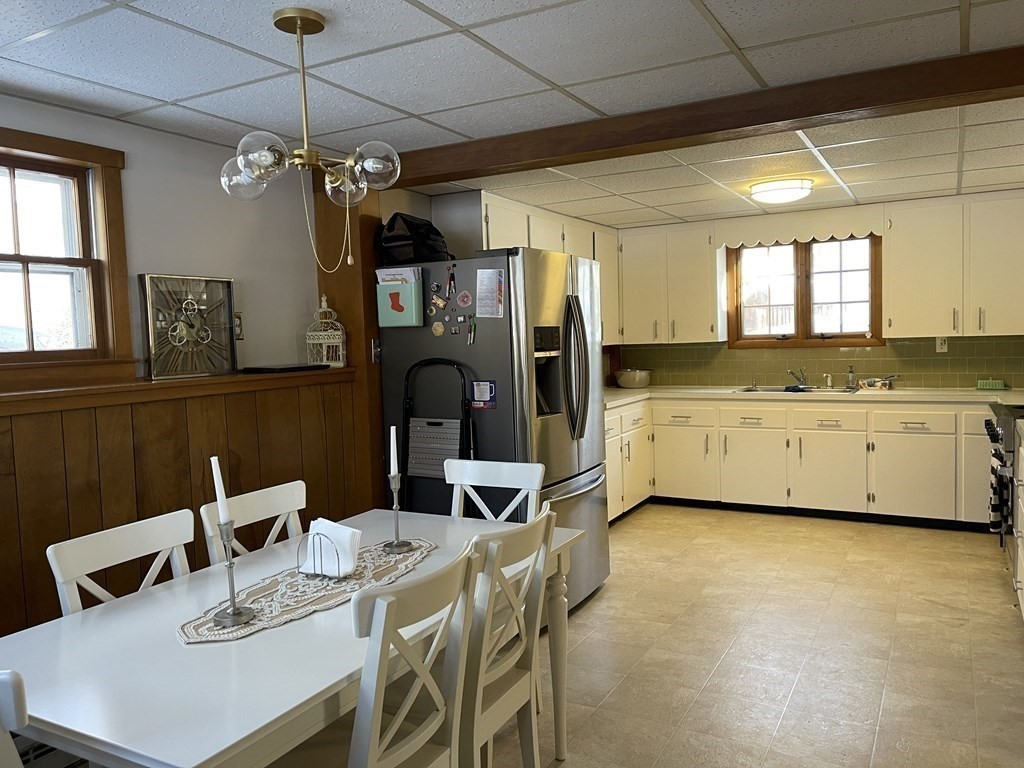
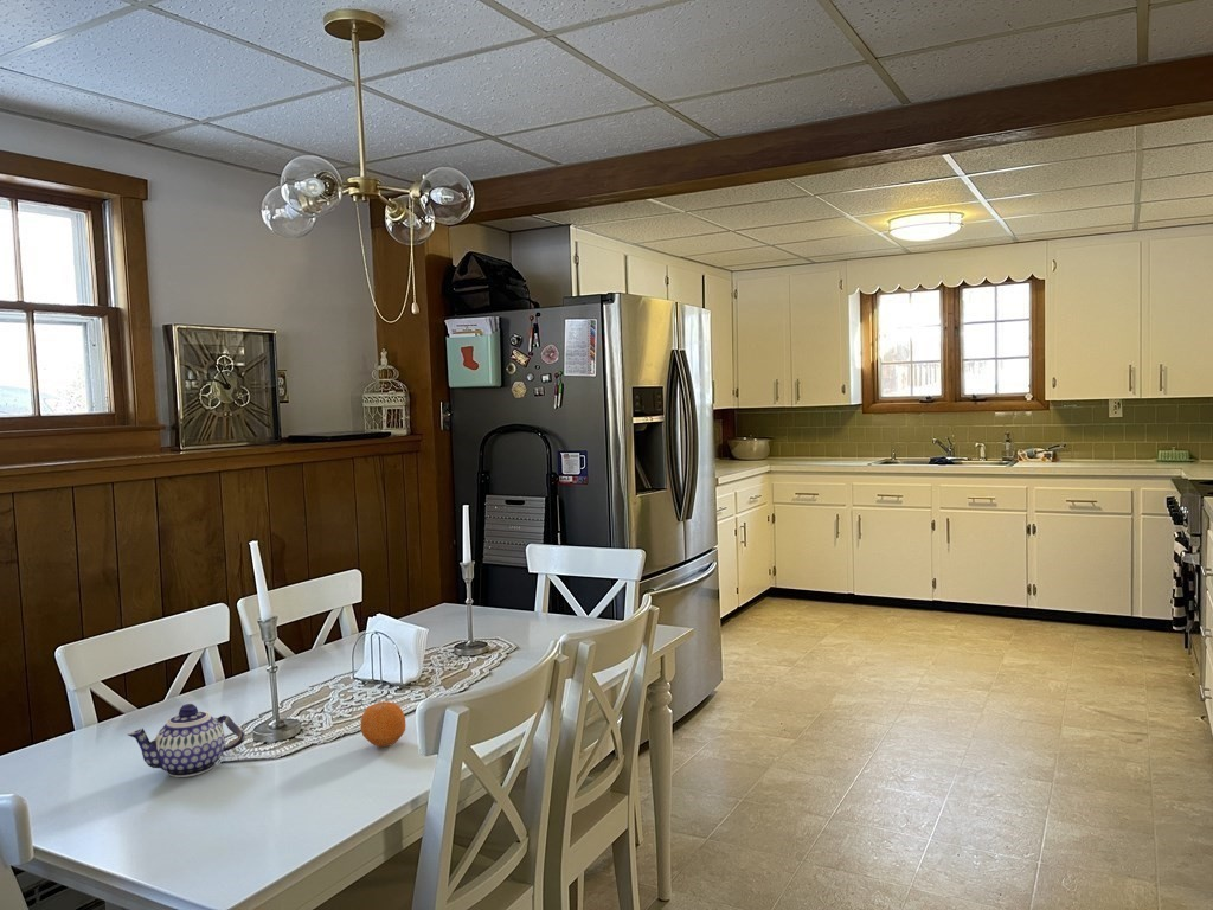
+ teapot (187, 737)
+ fruit (383, 724)
